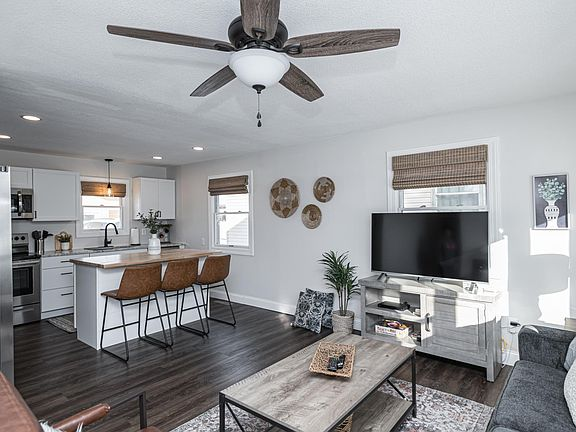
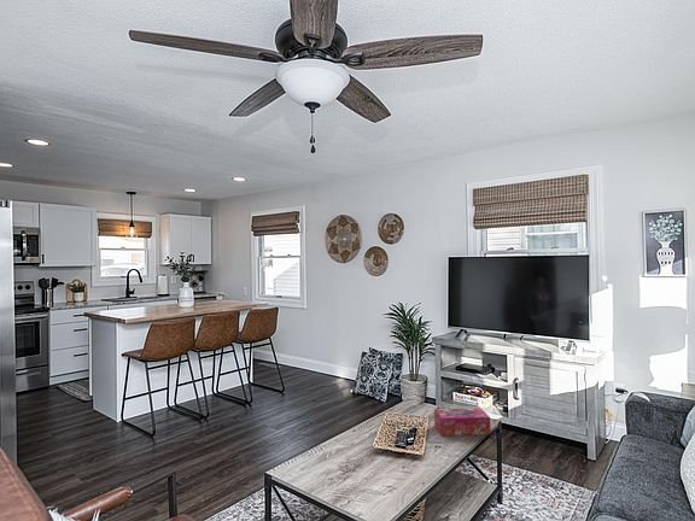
+ tissue box (461, 421)
